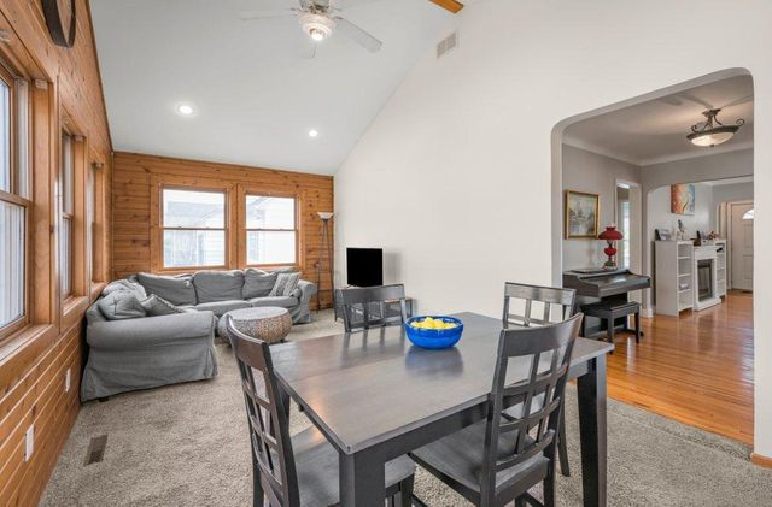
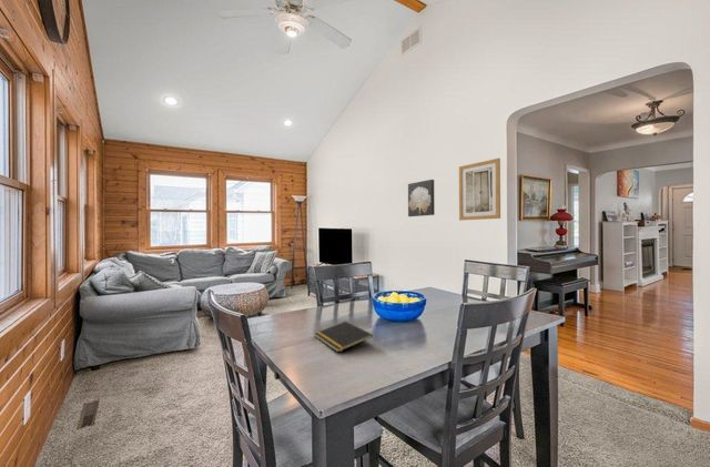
+ wall art (420, 199)
+ wall art (478, 191)
+ notepad (342, 335)
